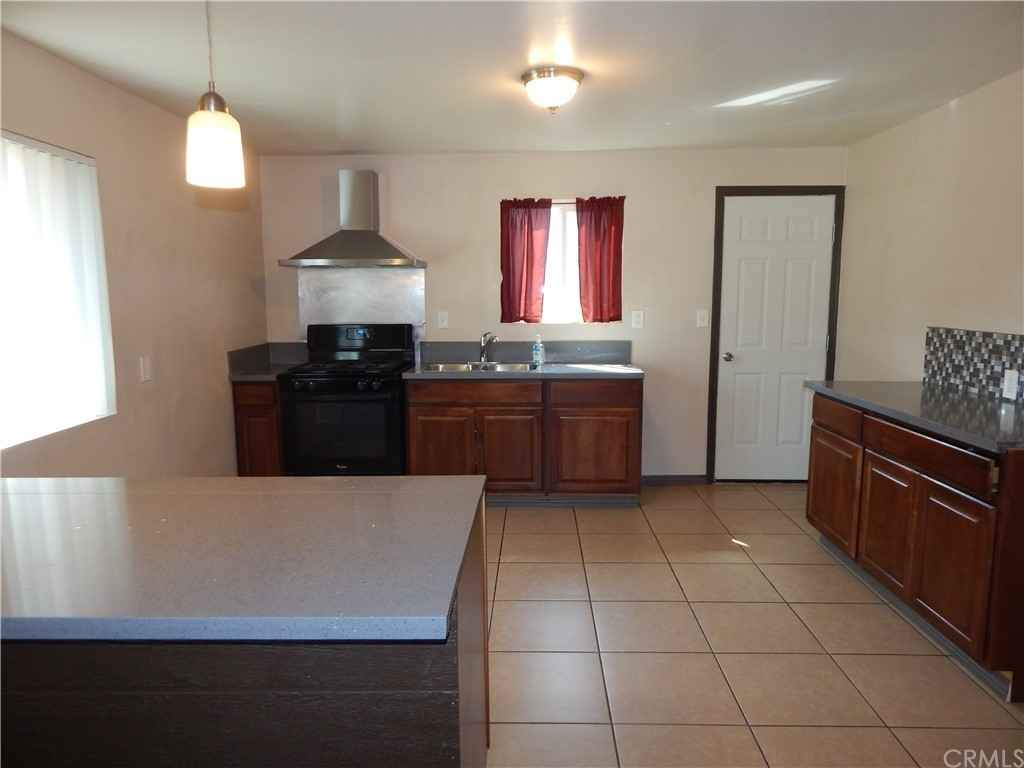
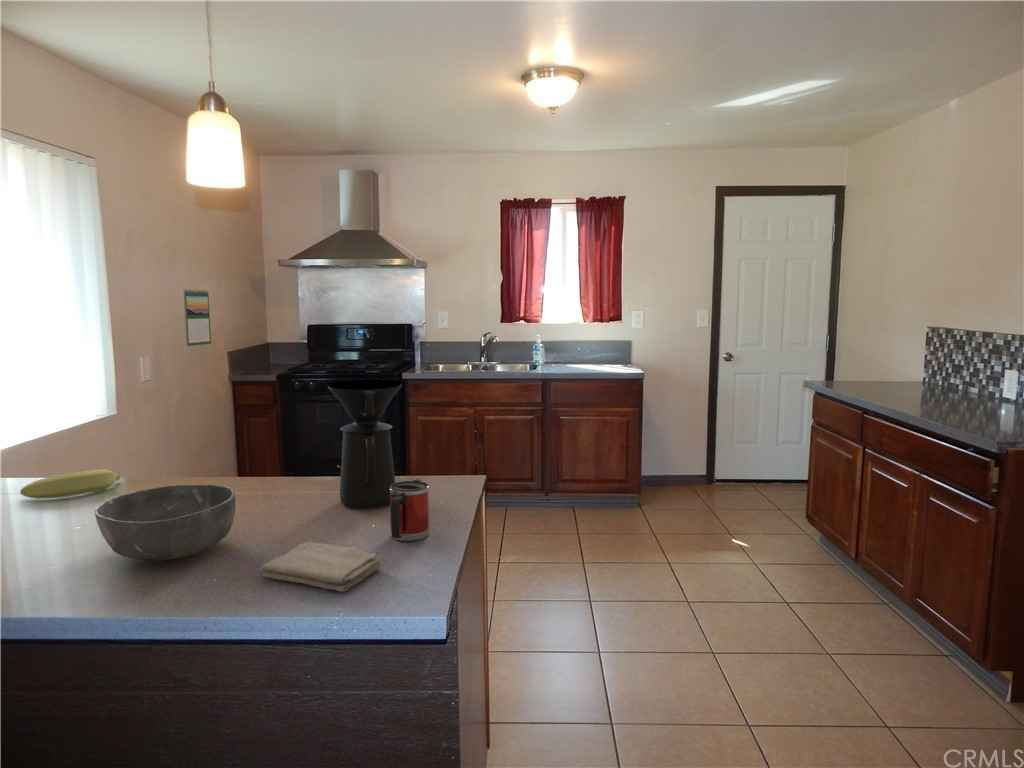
+ mug (406, 511)
+ bowl (169, 525)
+ washcloth (322, 564)
+ coffee maker (366, 442)
+ banana (77, 479)
+ calendar (197, 317)
